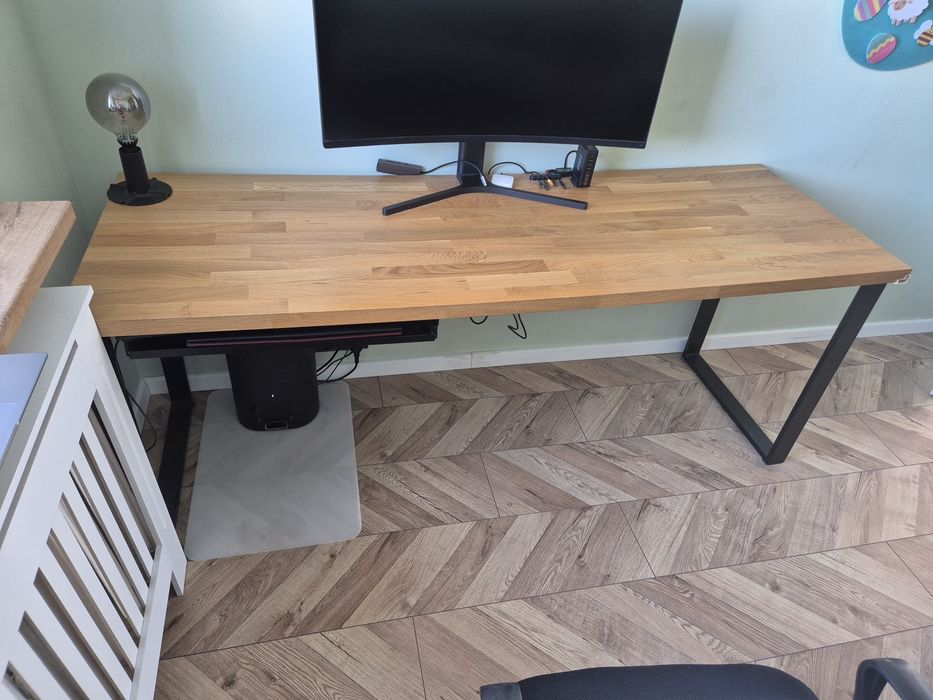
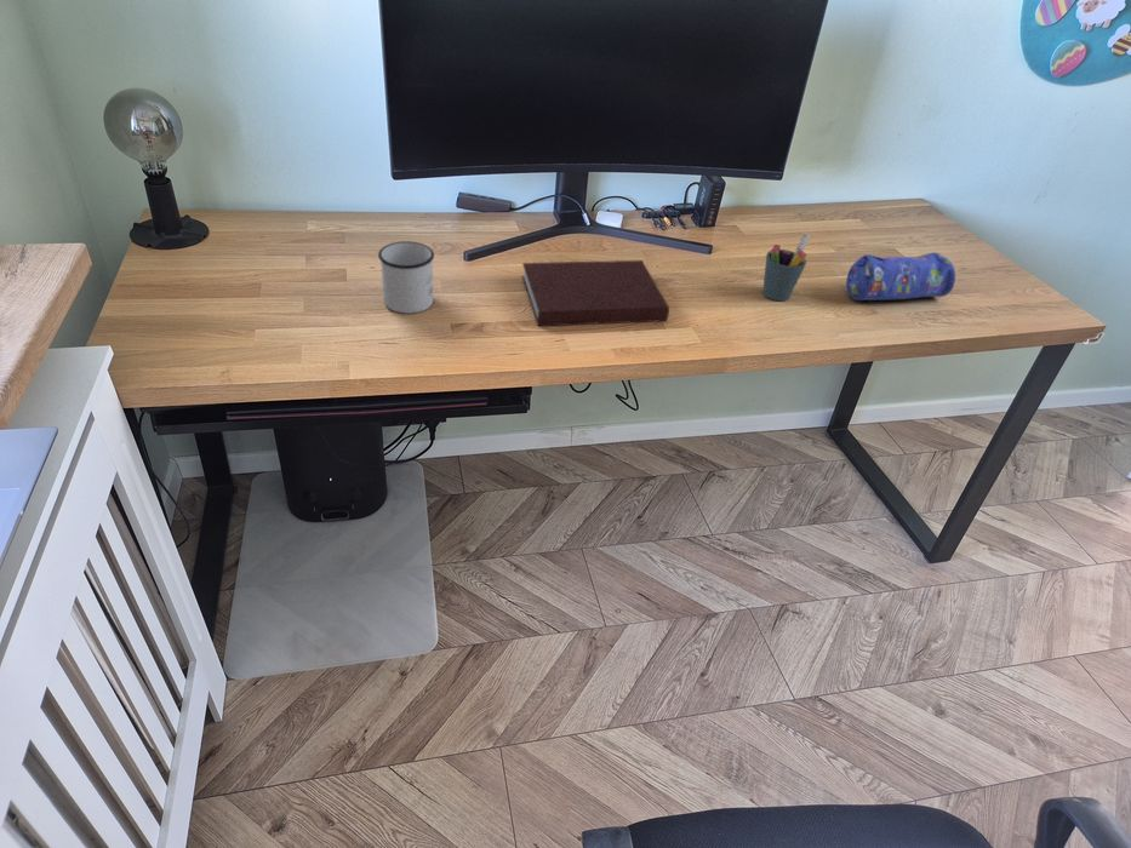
+ notebook (593, 291)
+ mug (405, 274)
+ pencil case (899, 276)
+ pen holder (784, 267)
